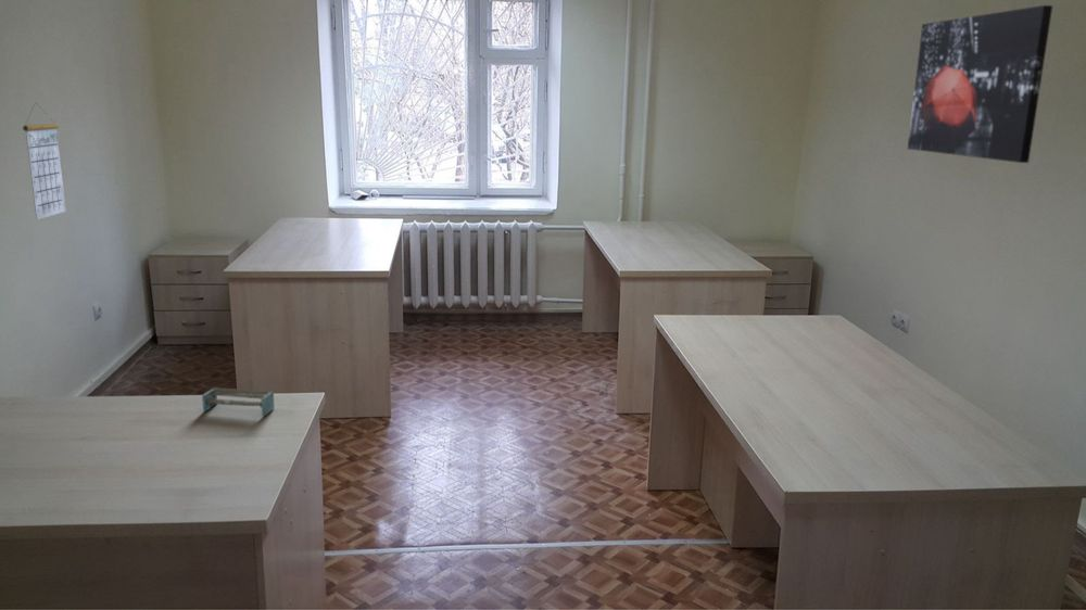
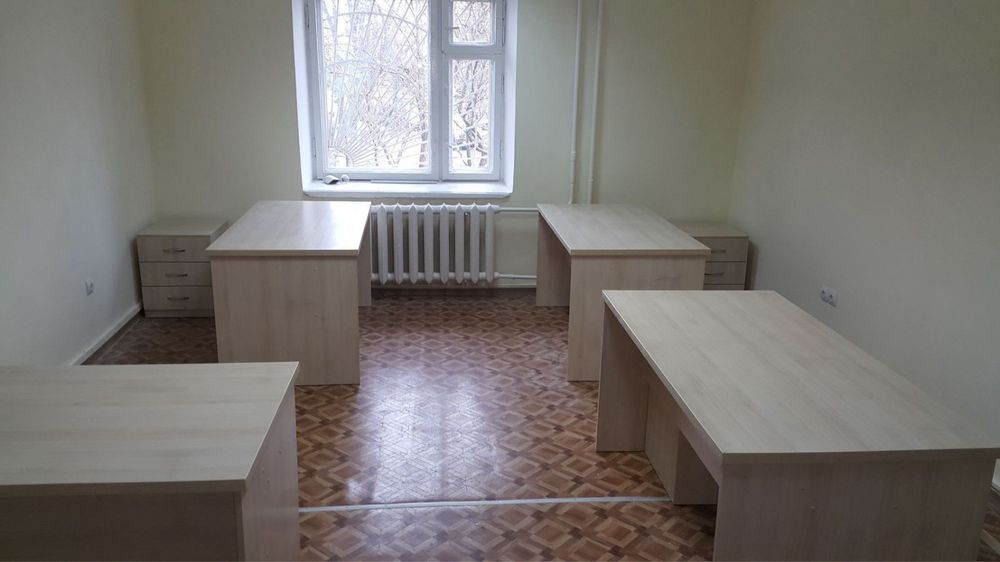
- shelf (238, 401)
- wall art (970, 87)
- calendar (45, 160)
